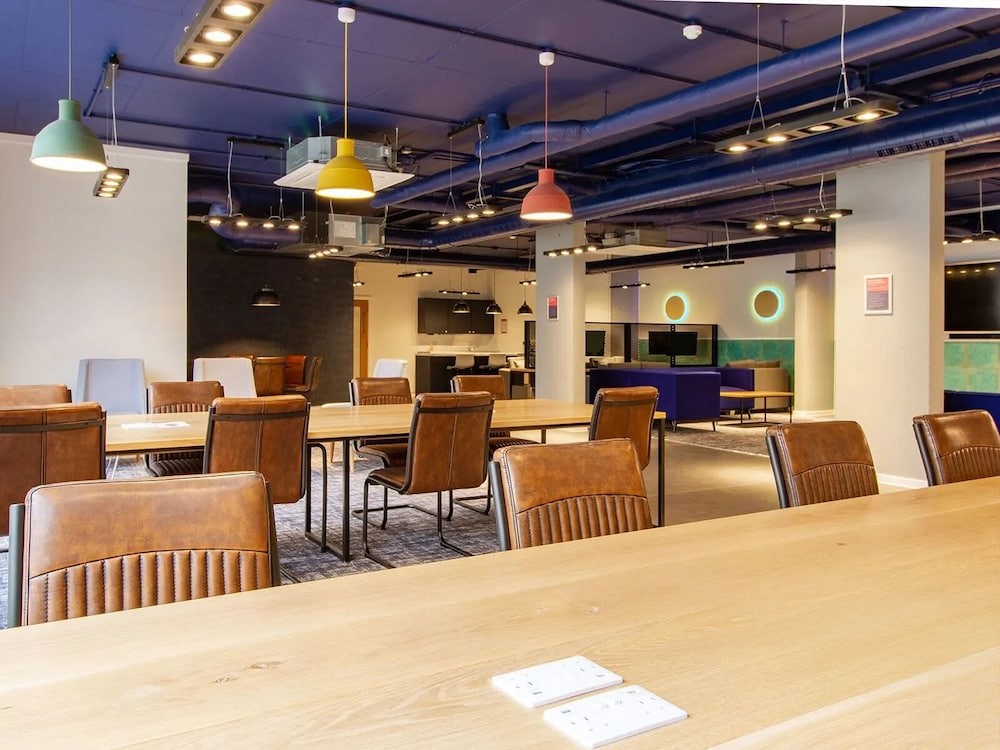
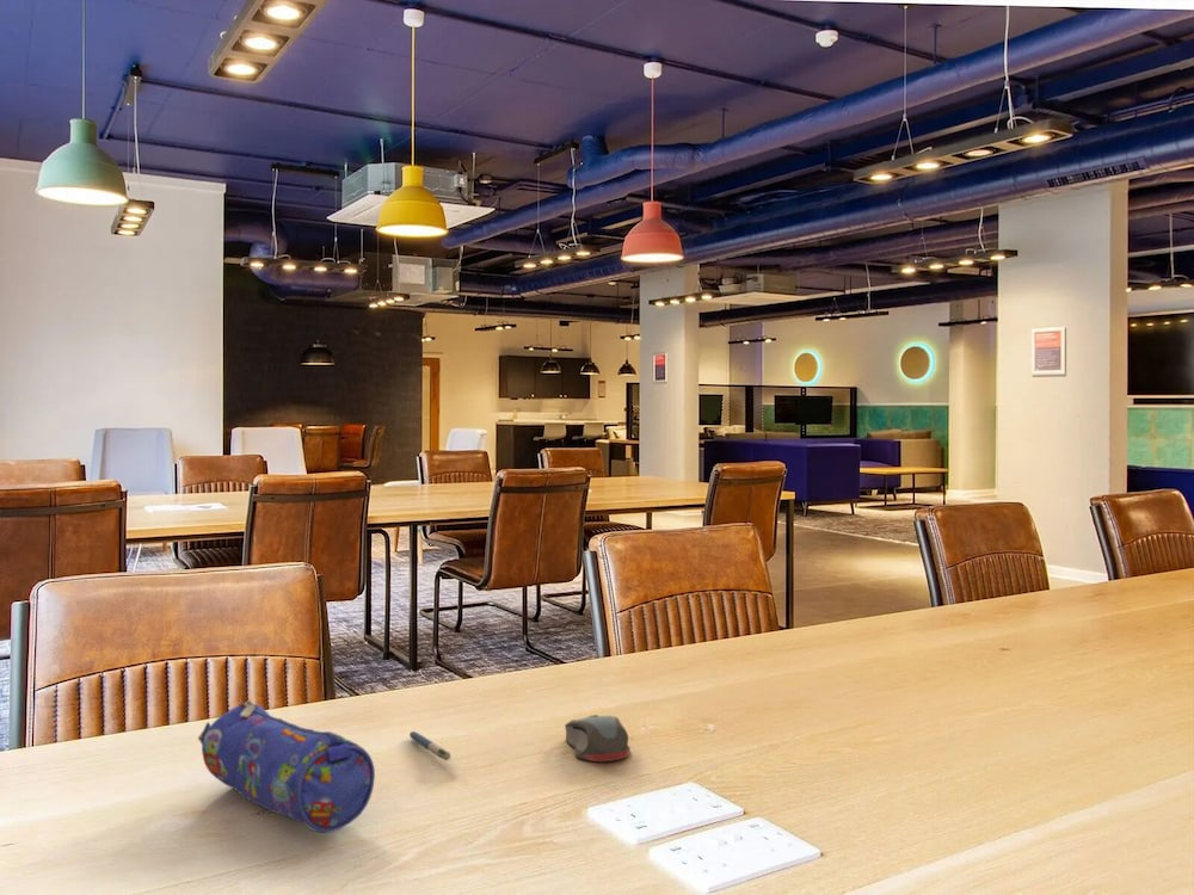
+ computer mouse (597, 732)
+ pen (430, 743)
+ pencil case (284, 760)
